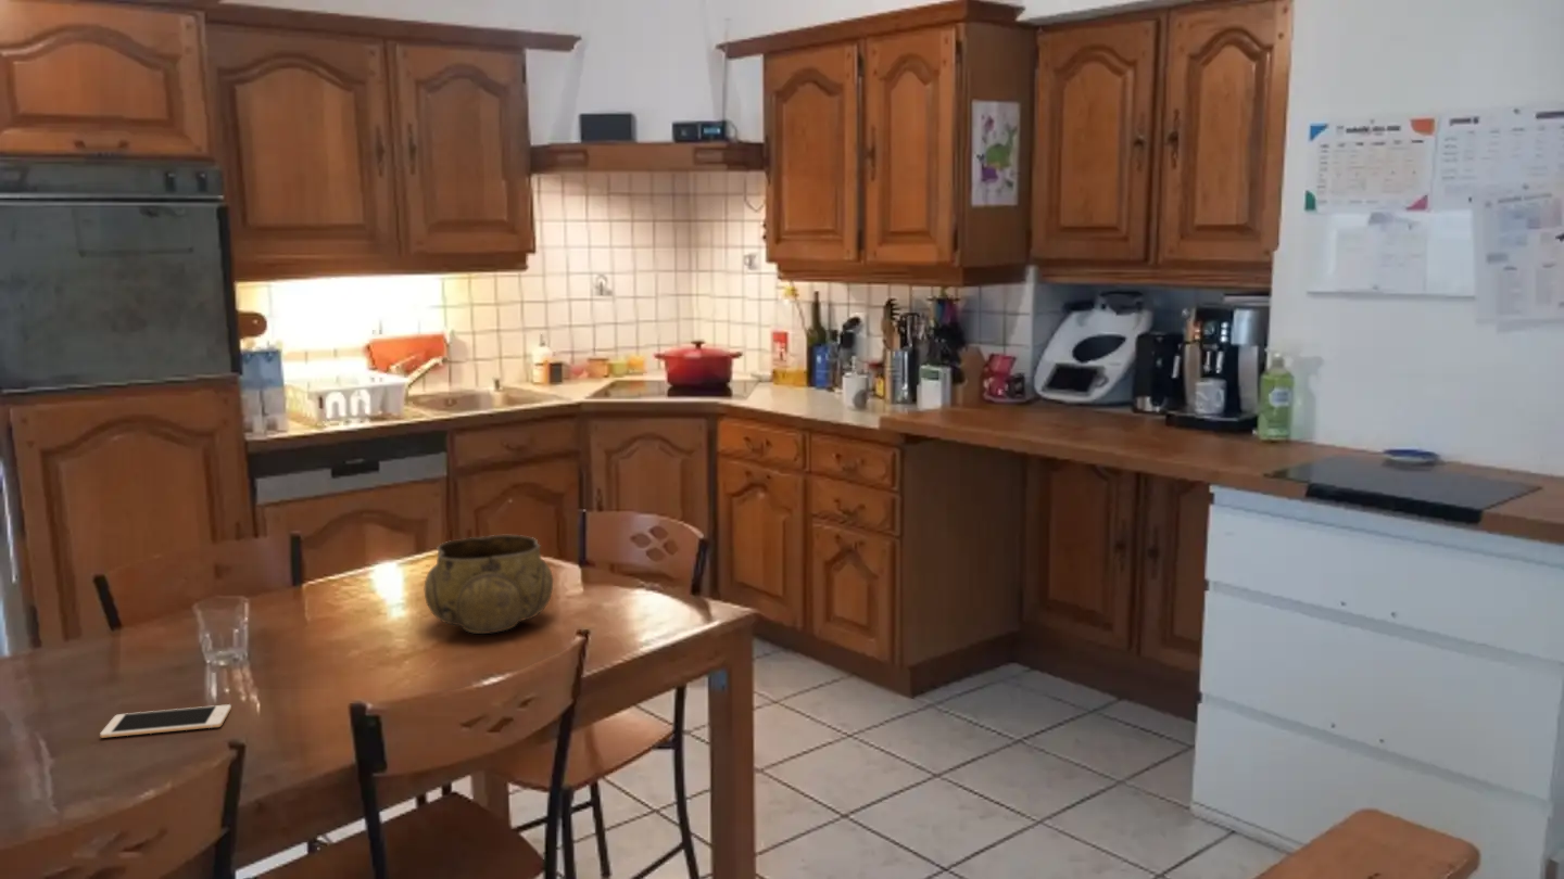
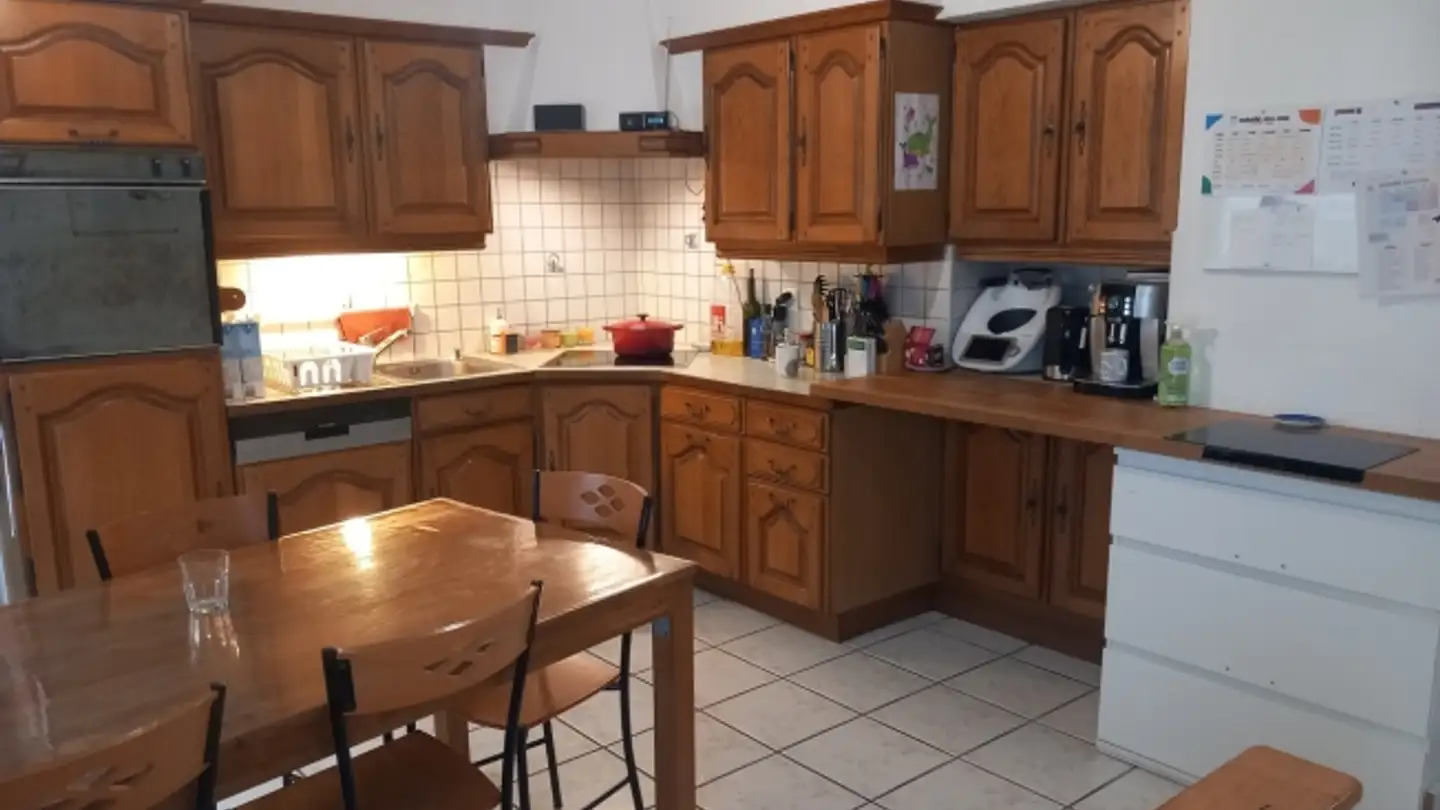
- cell phone (167, 721)
- decorative bowl (489, 585)
